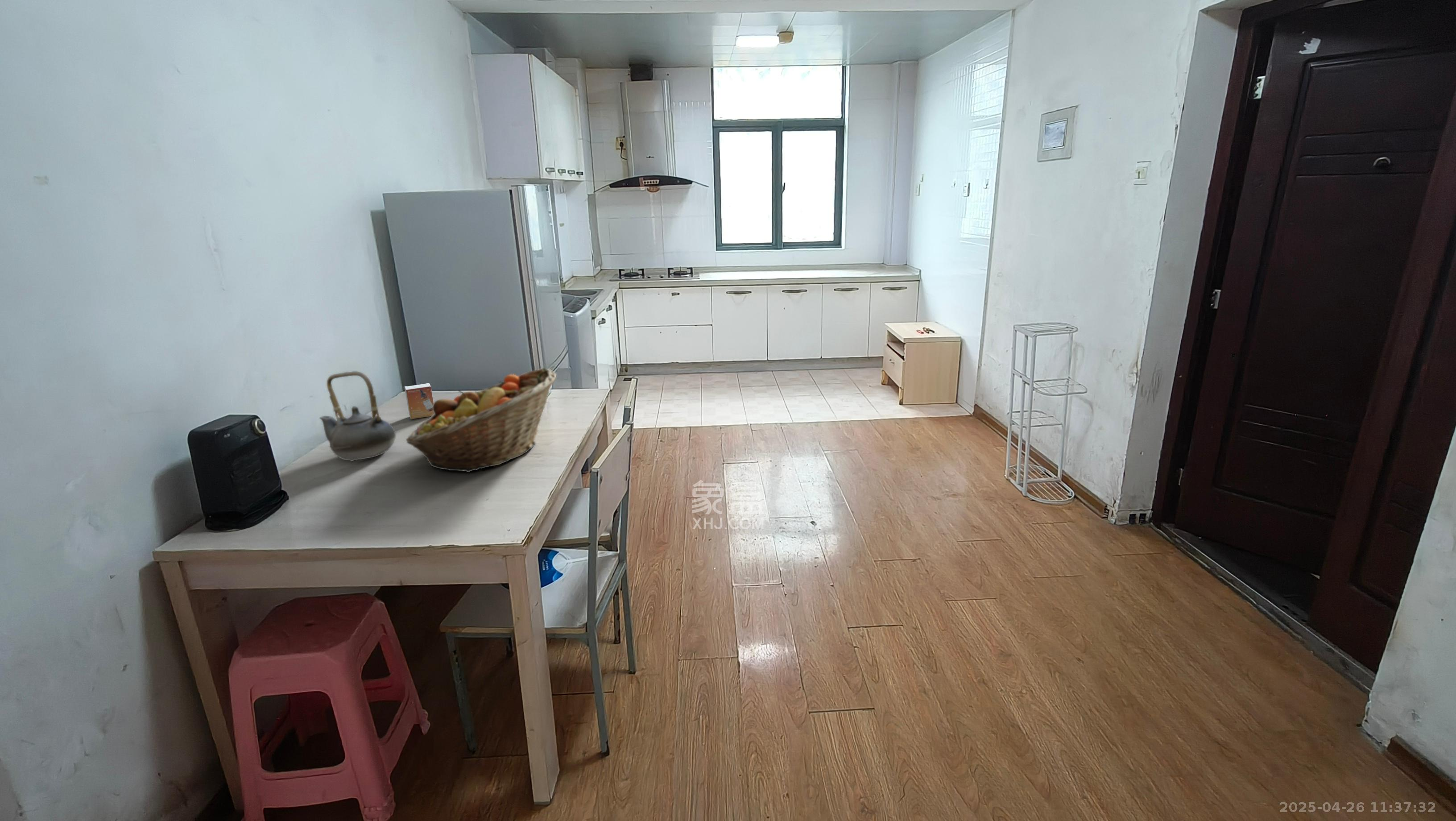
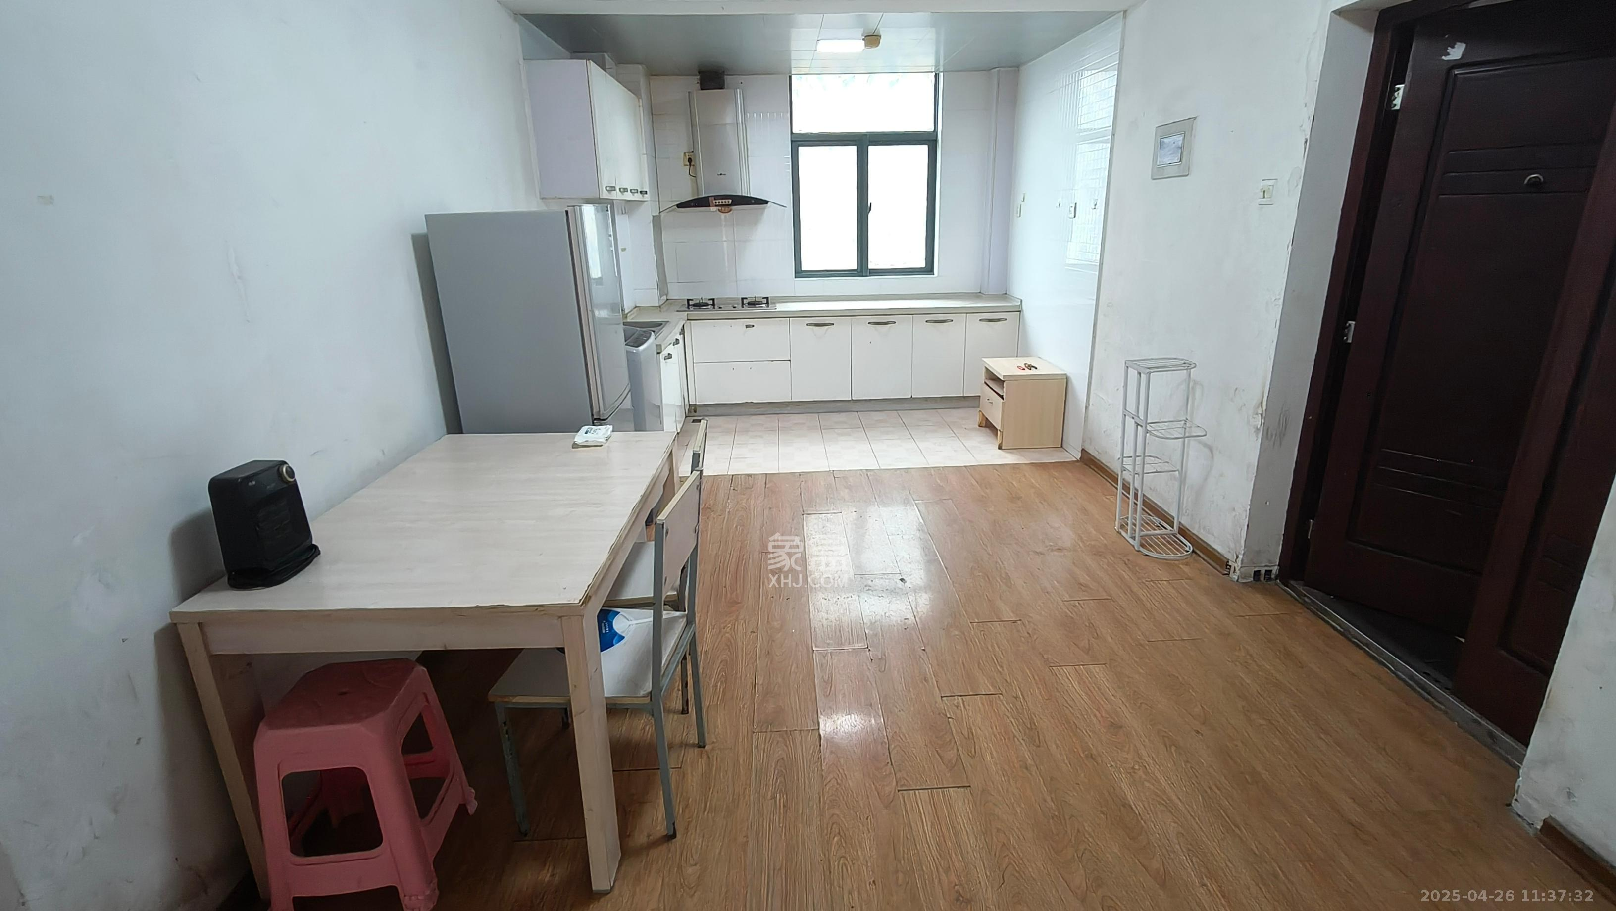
- teapot (352, 414)
- fruit basket (487, 415)
- small box (420, 401)
